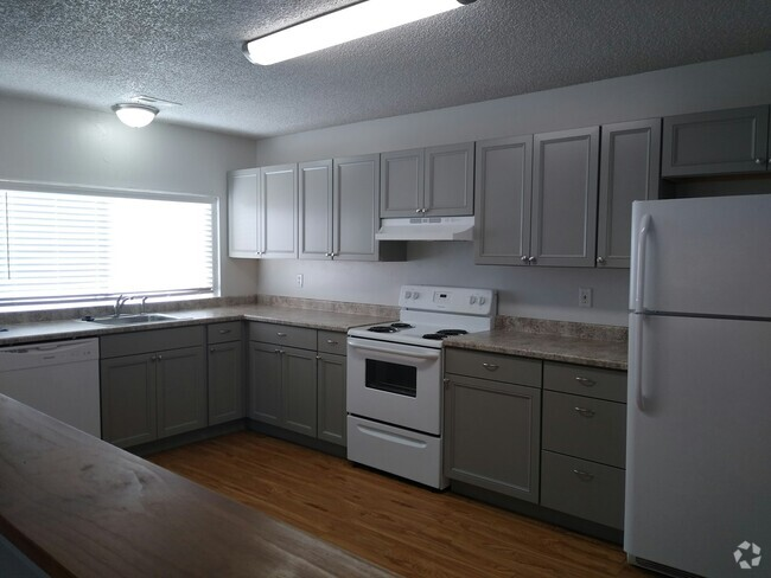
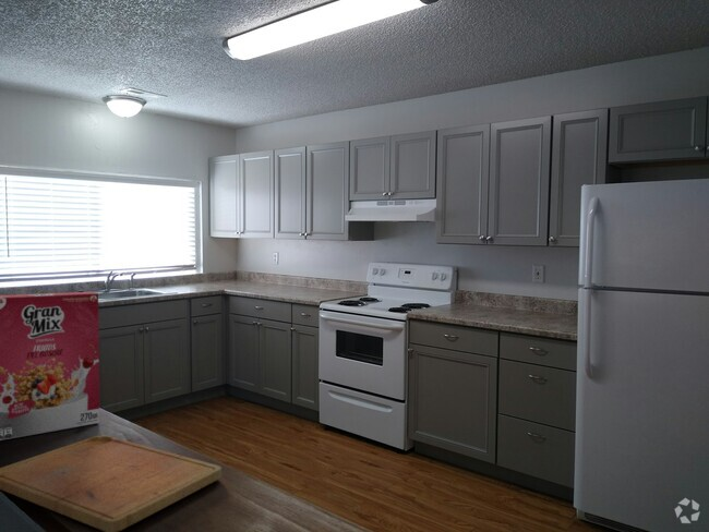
+ cereal box (40, 362)
+ cutting board (106, 474)
